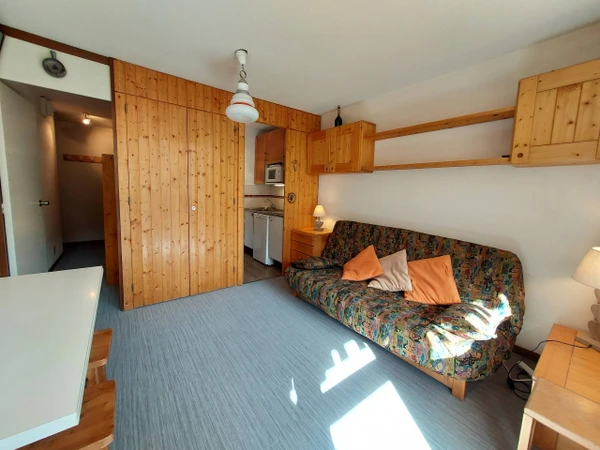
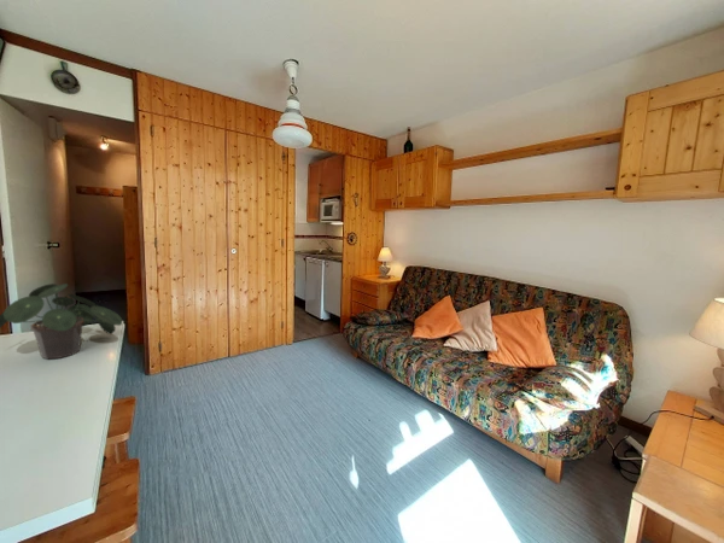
+ potted plant (63, 319)
